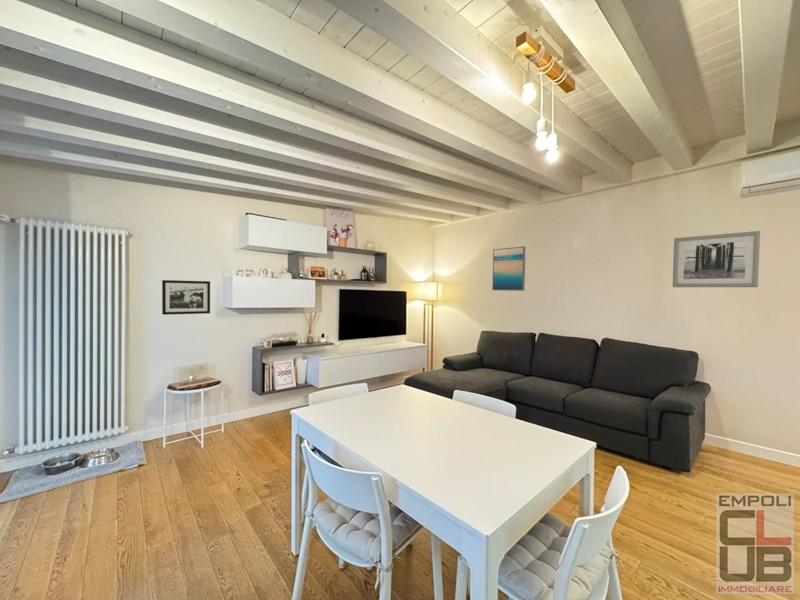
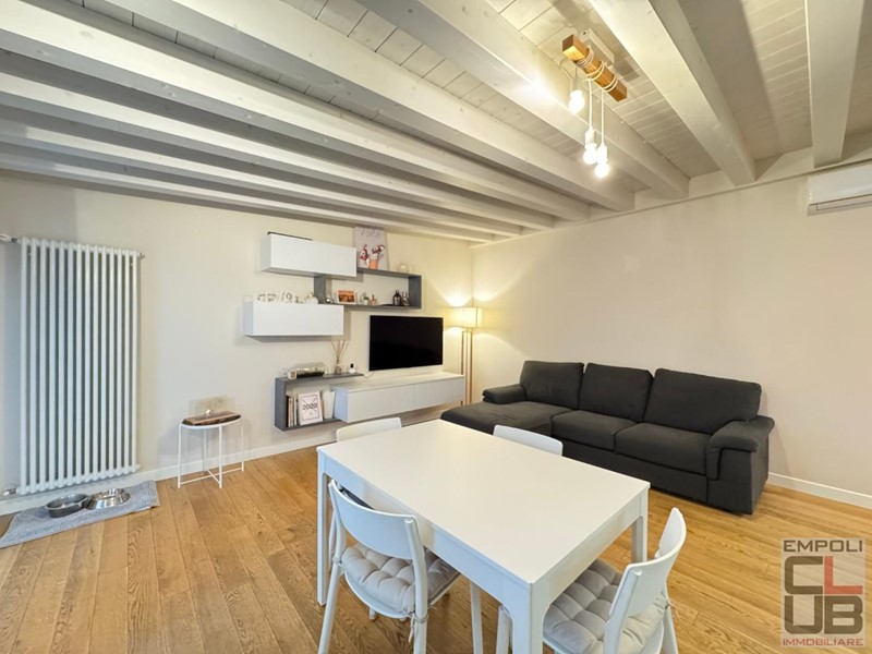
- picture frame (187, 297)
- wall art (508, 269)
- wall art (713, 261)
